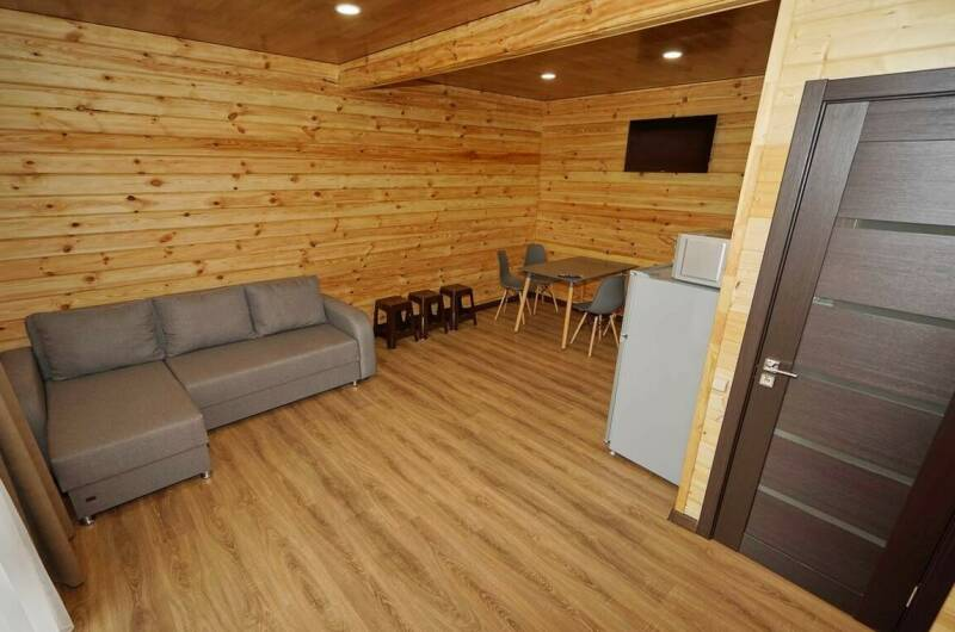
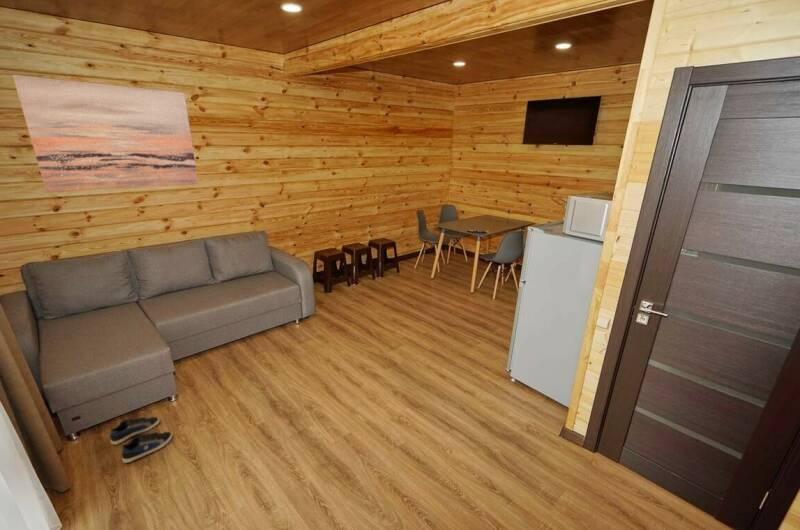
+ shoe (140, 432)
+ wall art (120, 138)
